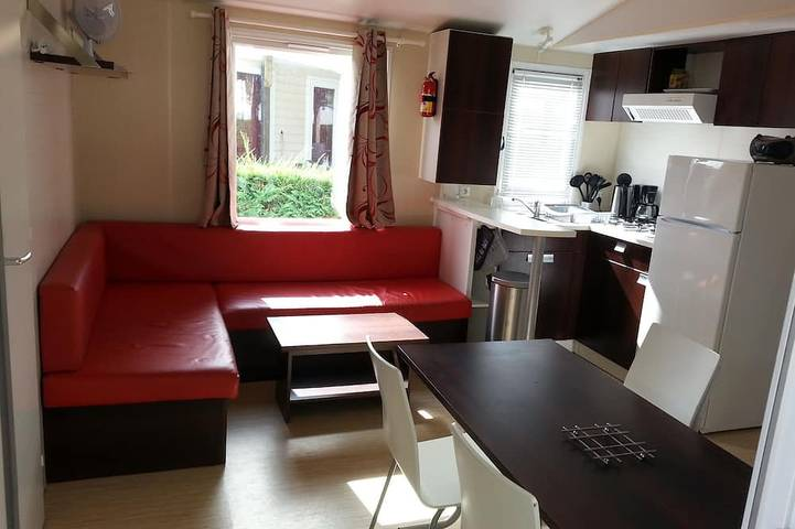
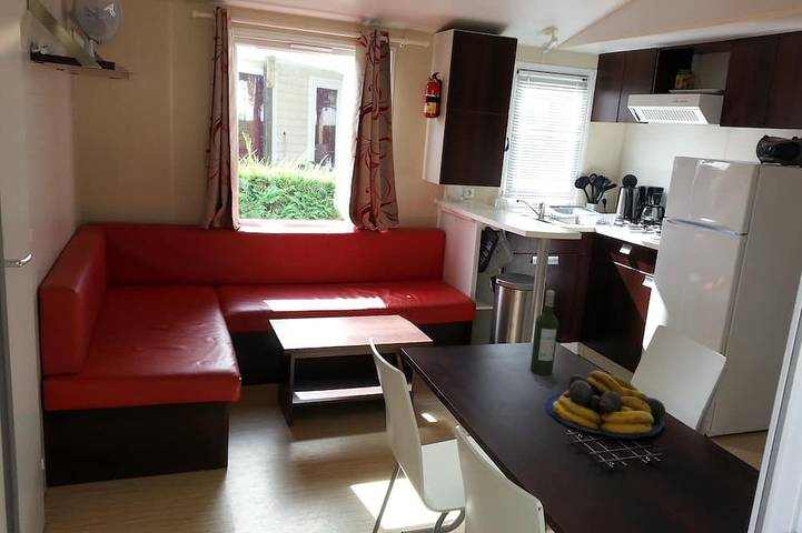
+ fruit bowl (605, 395)
+ wine bottle (545, 331)
